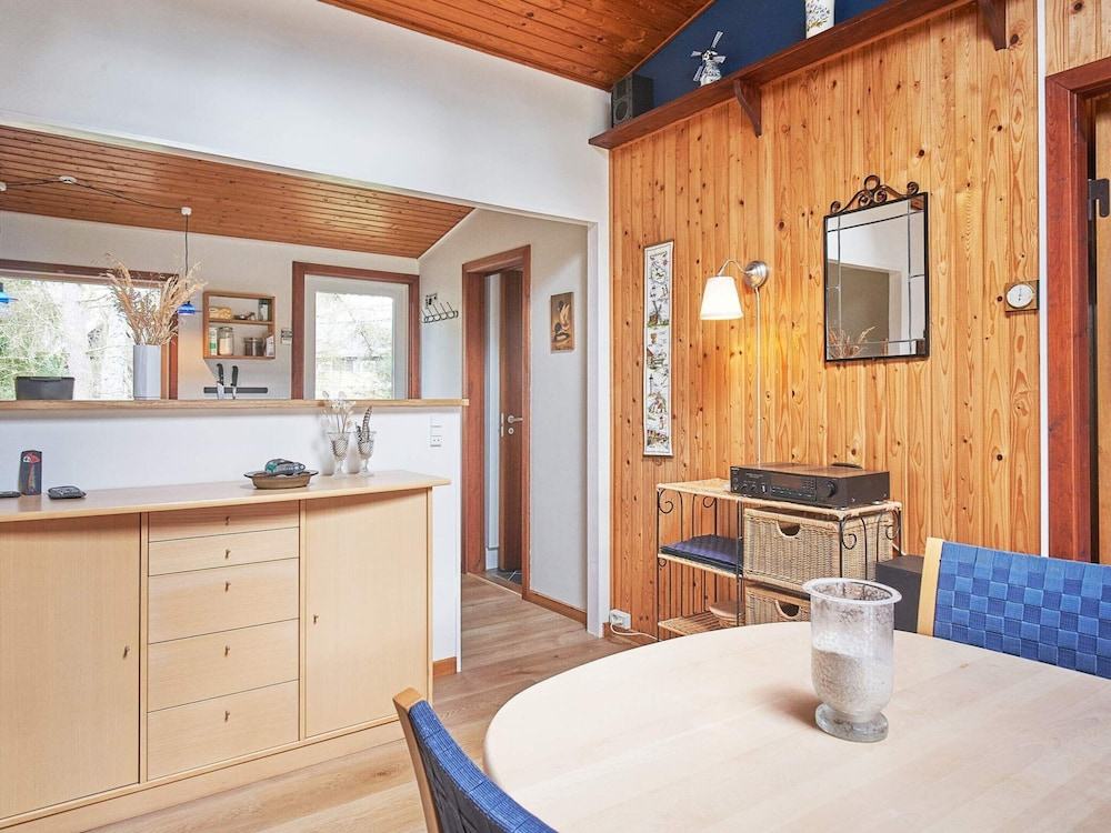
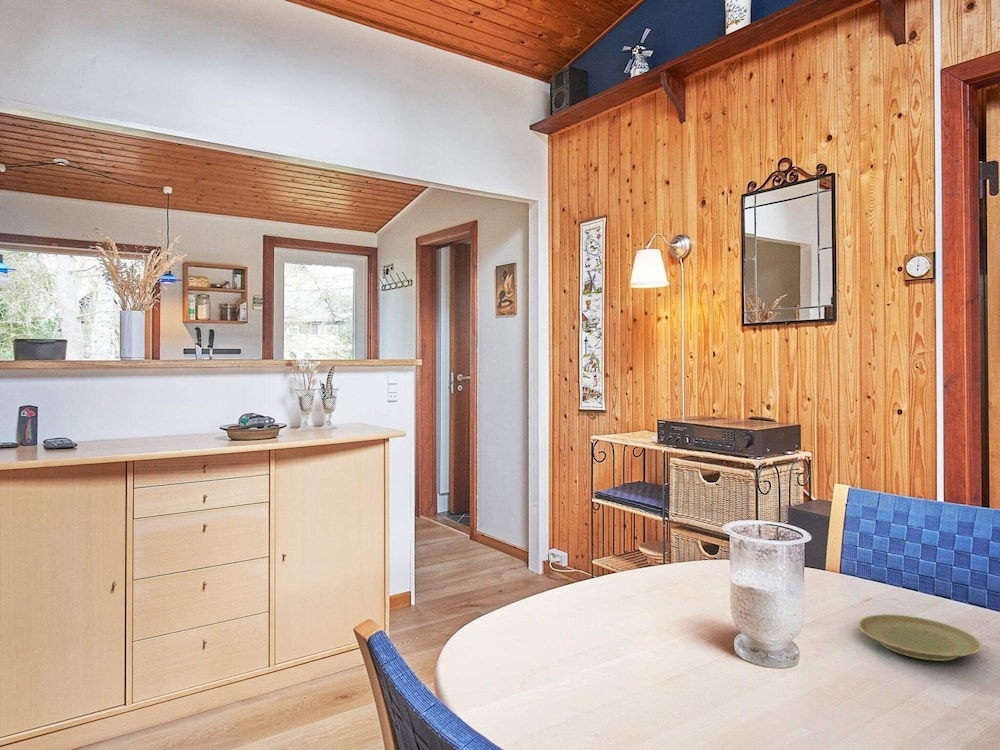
+ plate (917, 639)
